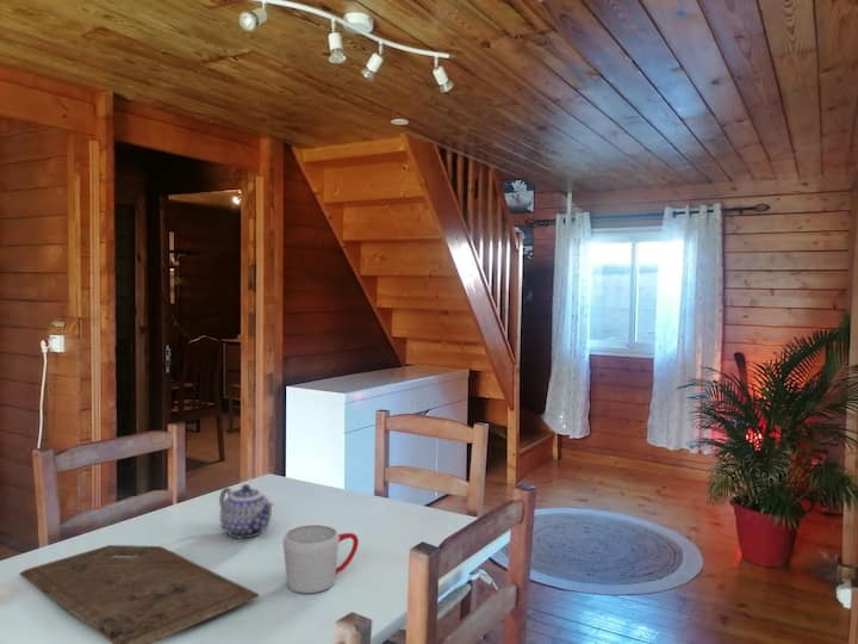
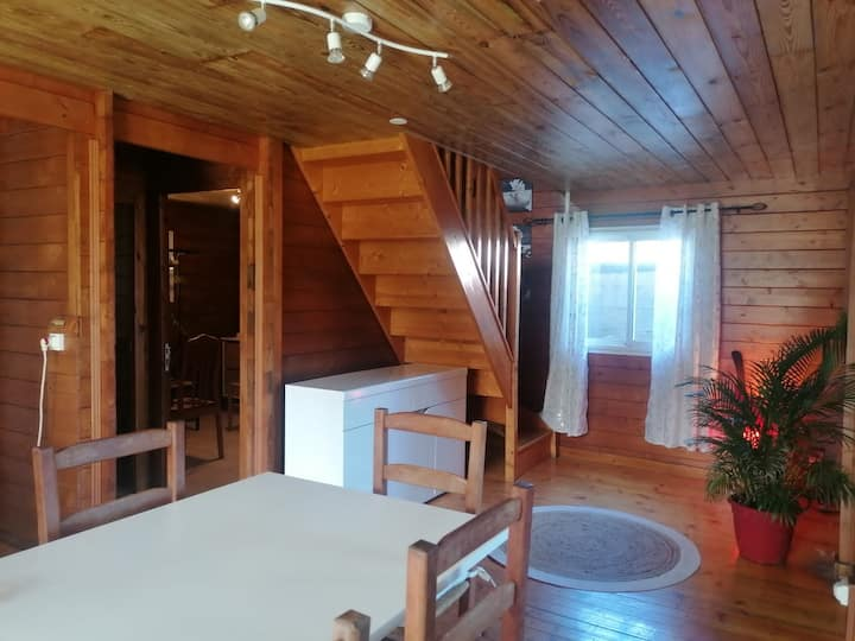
- mug (322, 556)
- teapot (245, 508)
- cutting board (135, 584)
